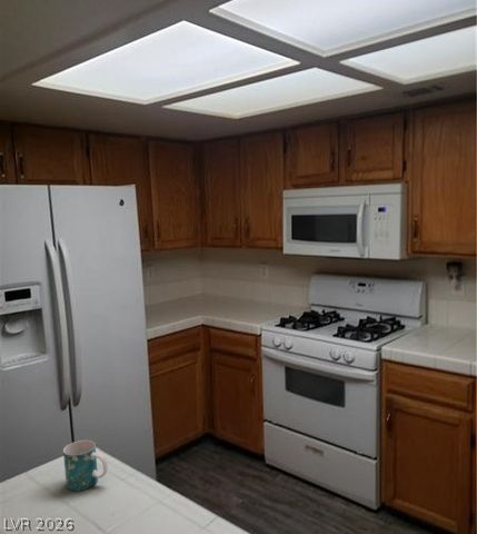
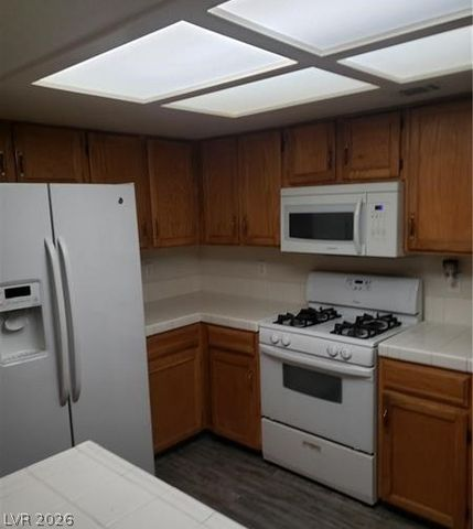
- mug (87, 465)
